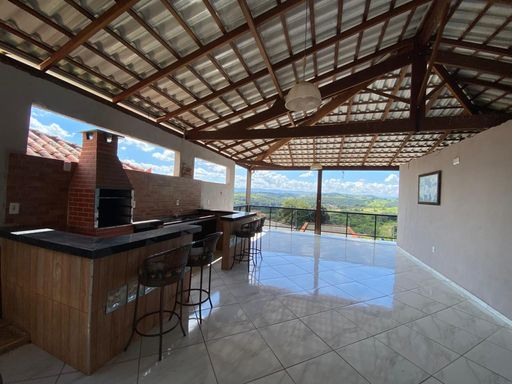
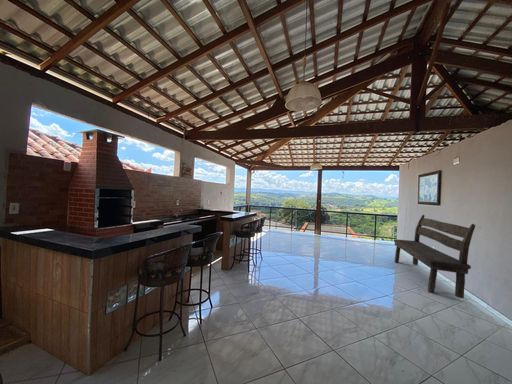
+ bench (425, 246)
